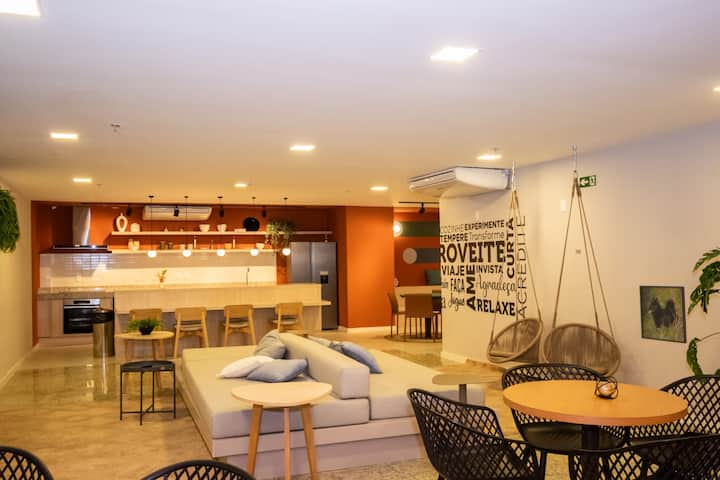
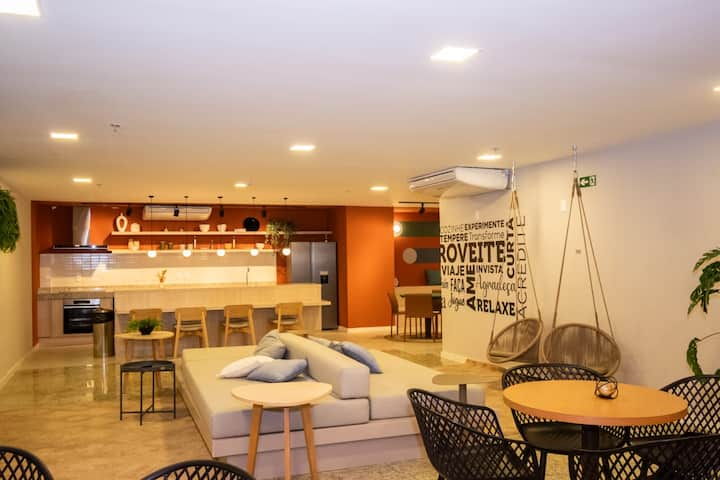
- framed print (662, 313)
